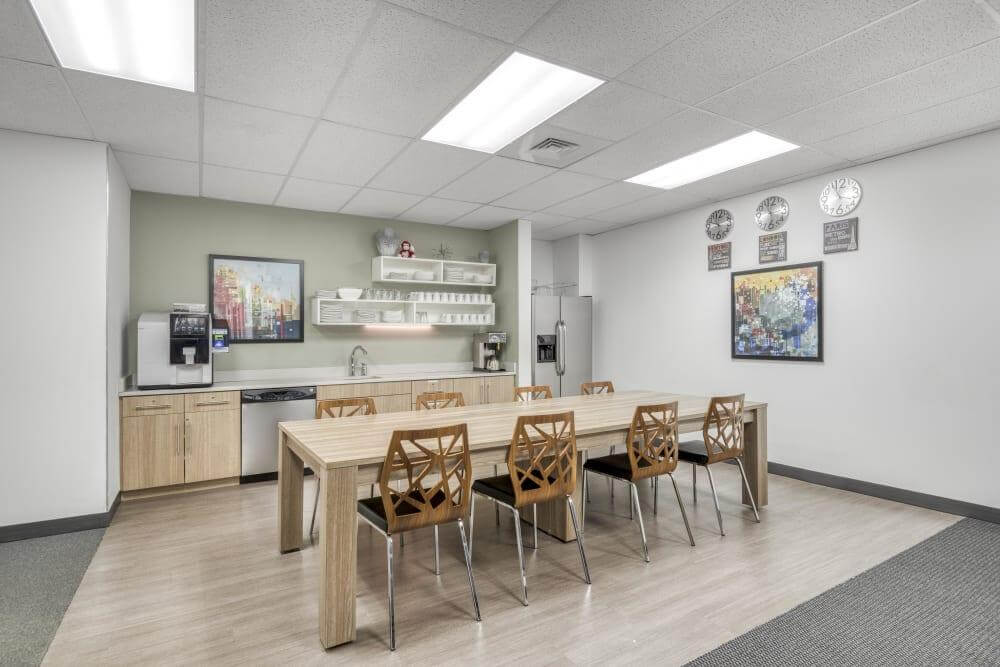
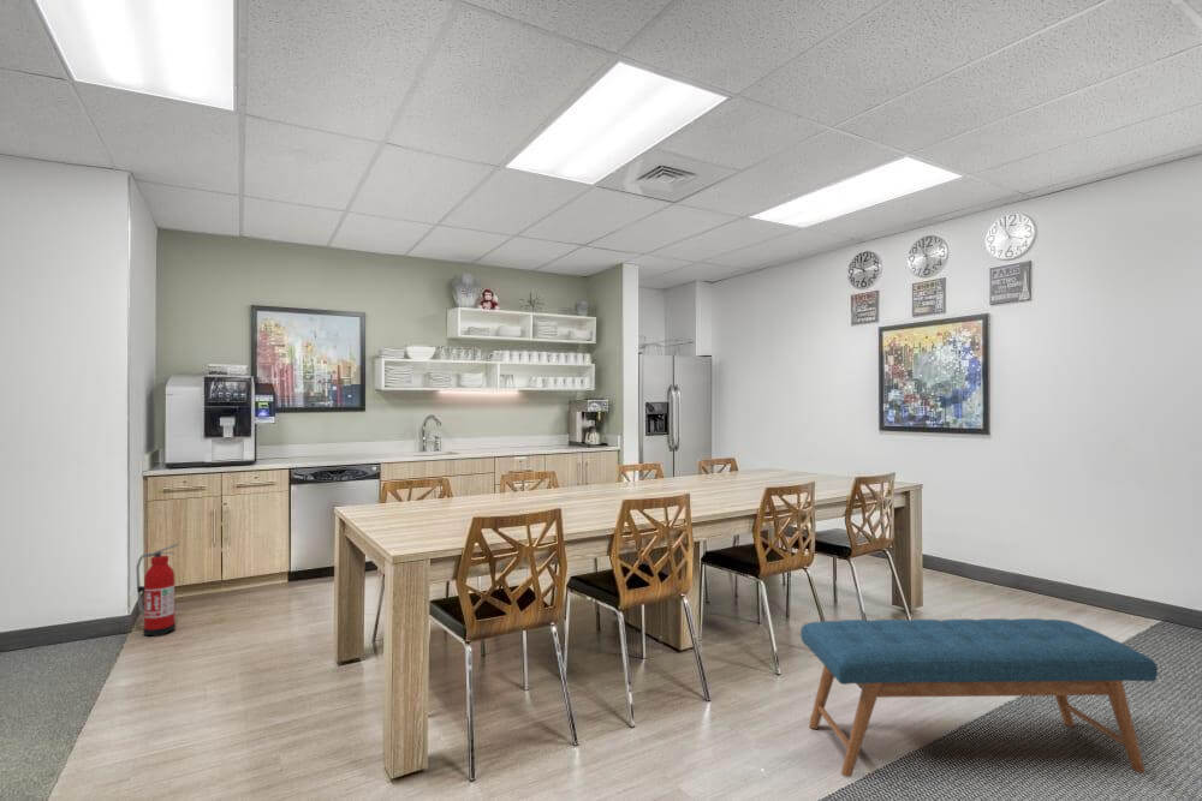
+ bench (965, 689)
+ fire extinguisher (157, 588)
